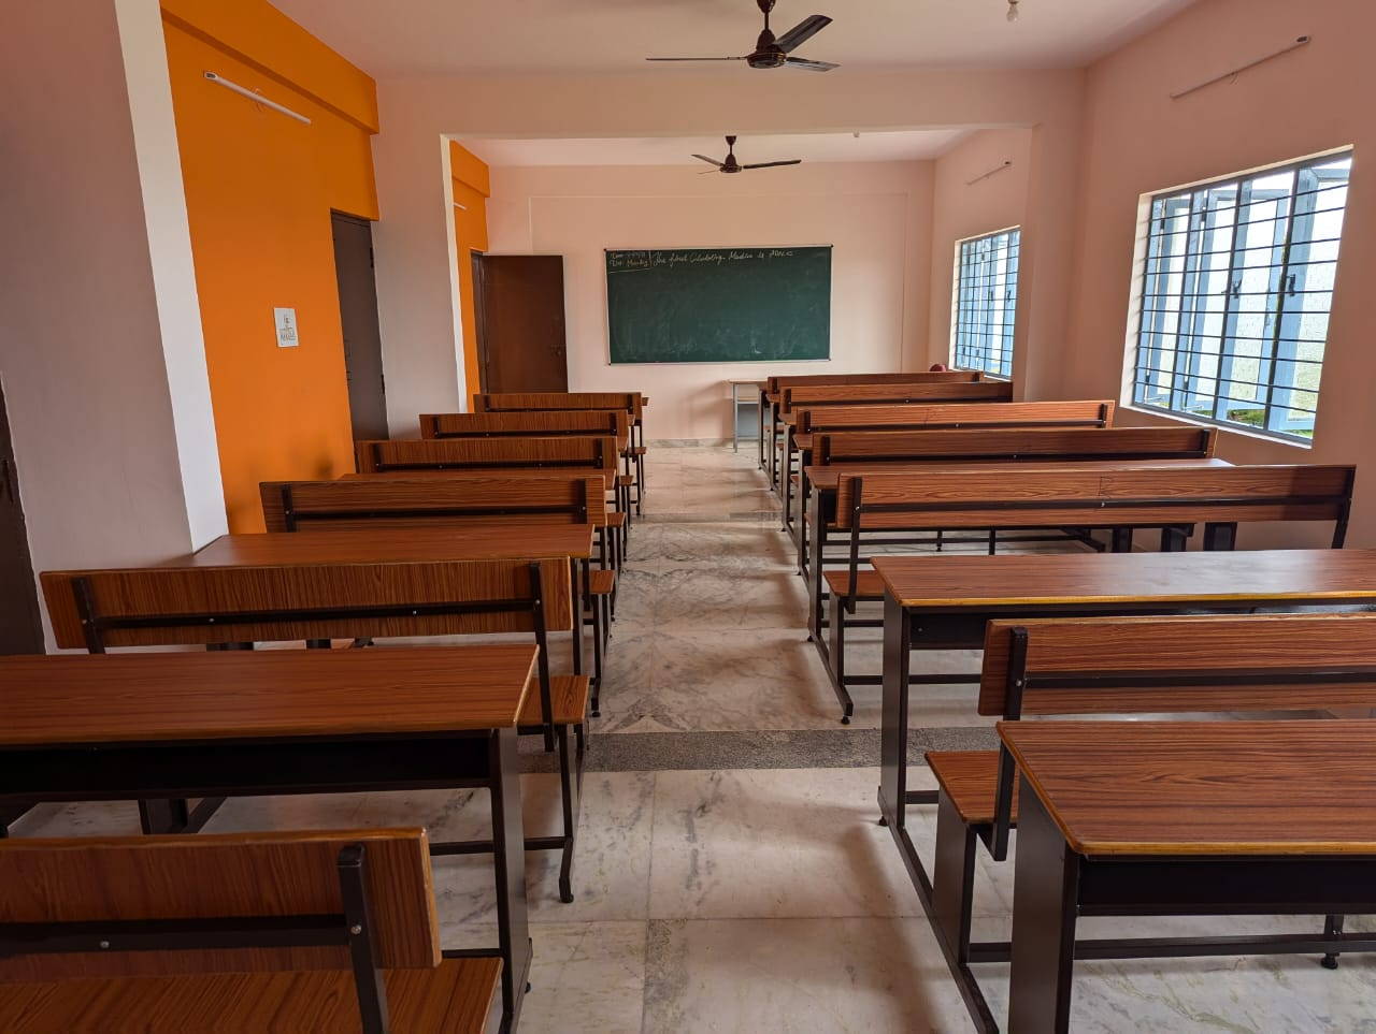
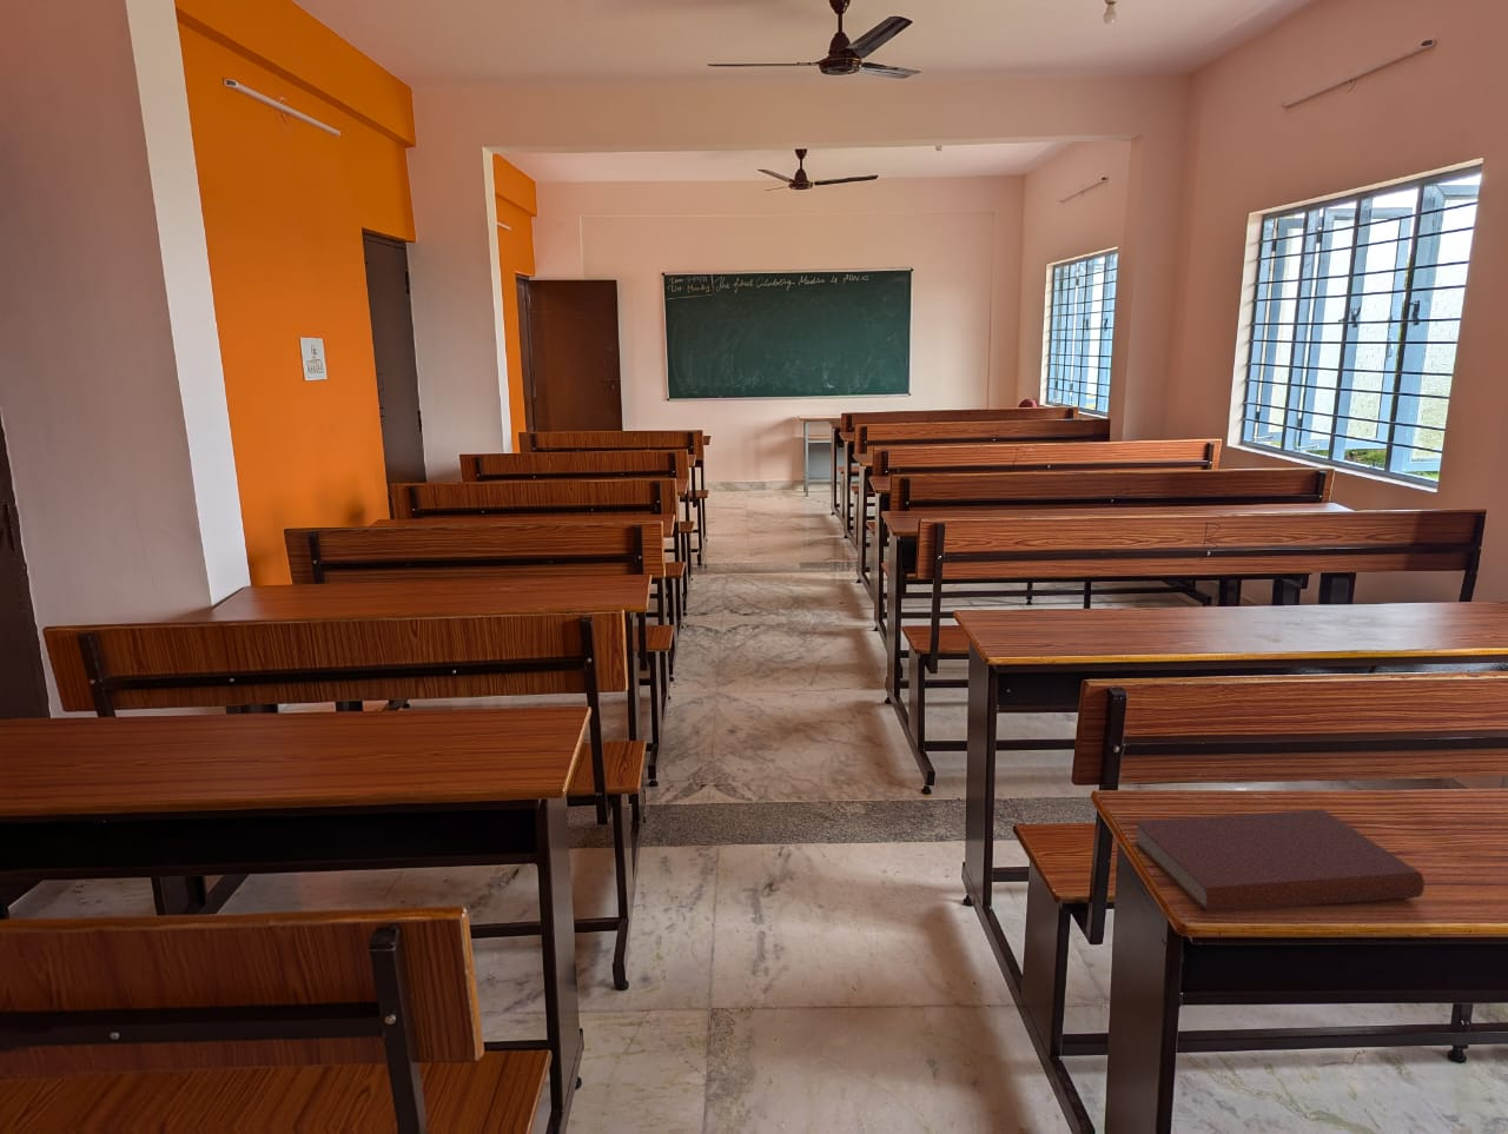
+ book (1269, 859)
